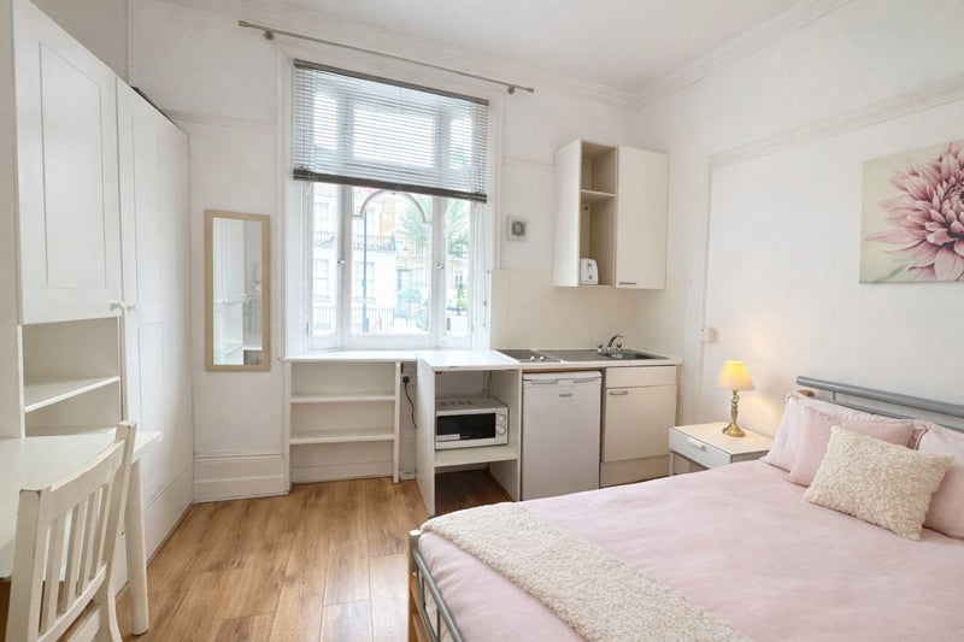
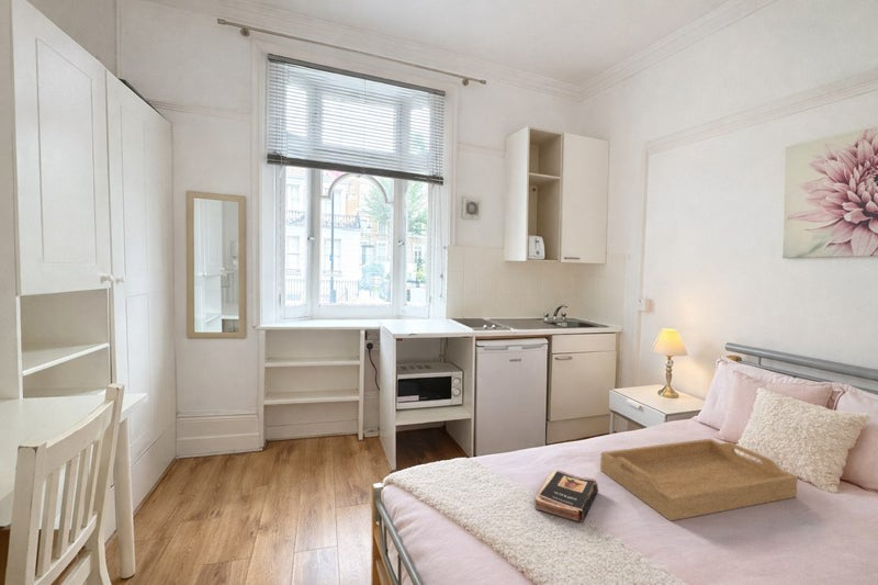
+ serving tray (693, 470)
+ book (565, 492)
